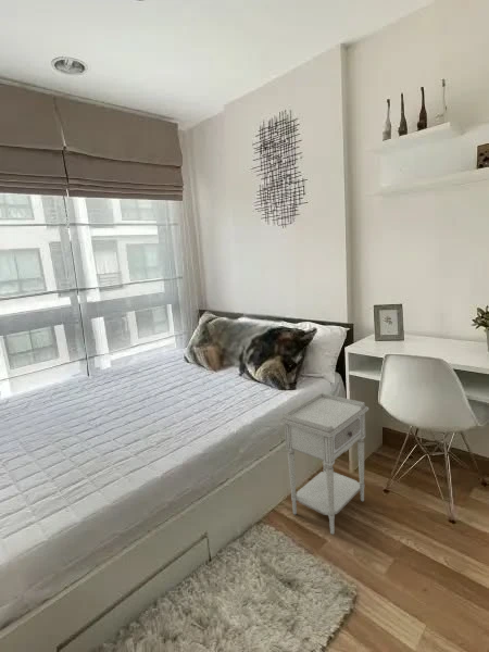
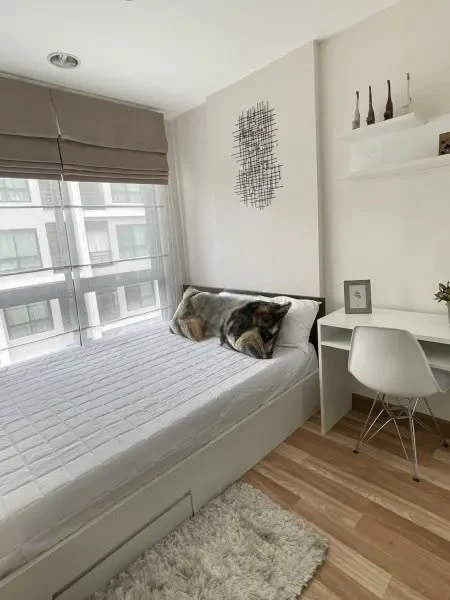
- nightstand (327, 459)
